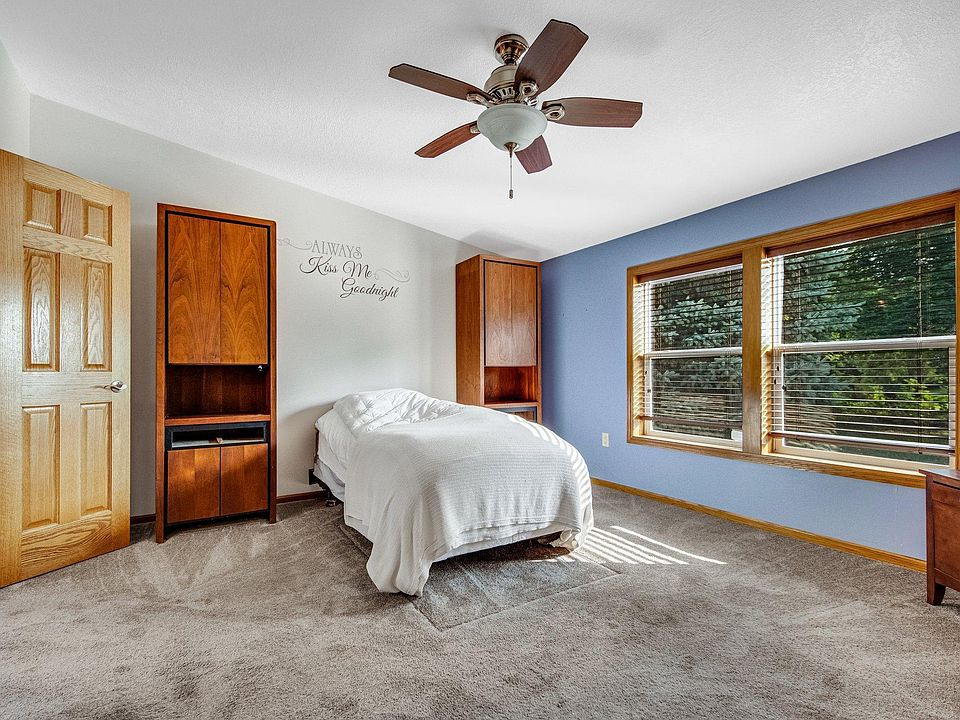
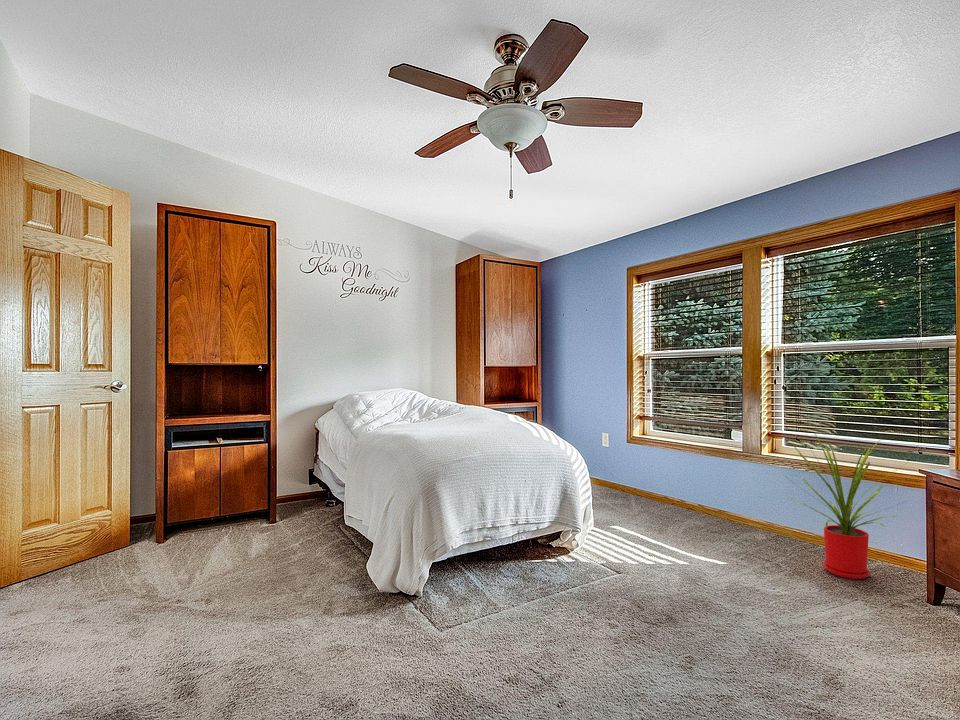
+ house plant (847, 504)
